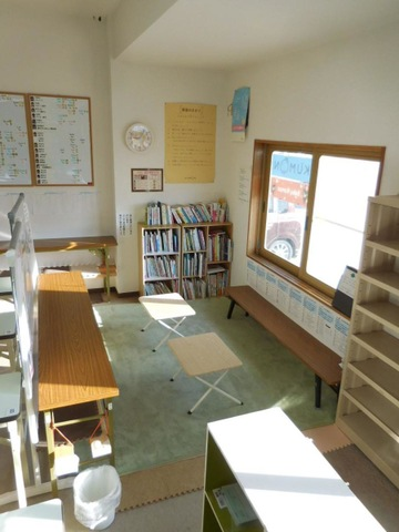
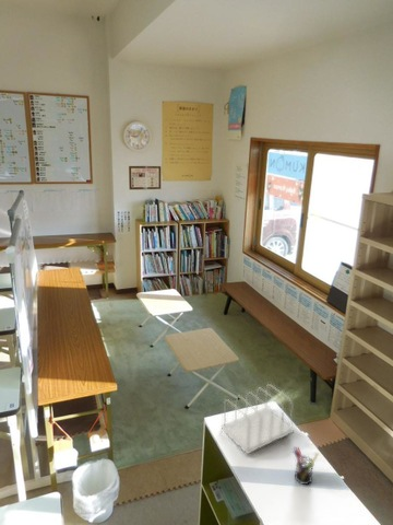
+ file sorter (258, 415)
+ pen holder (305, 465)
